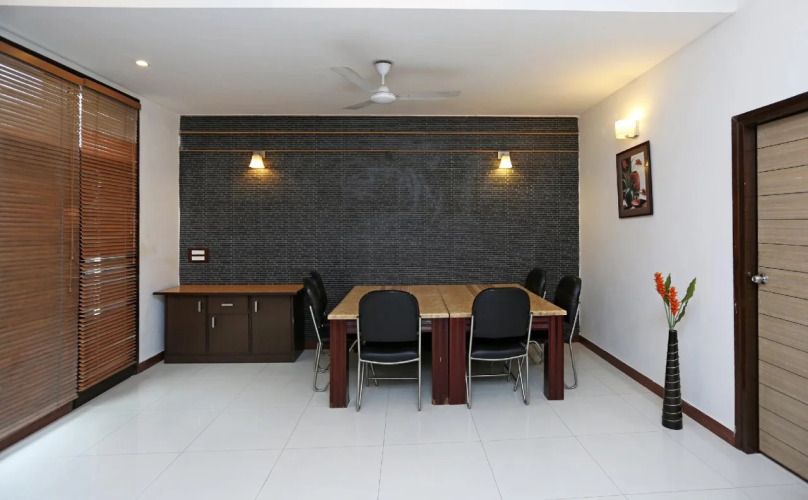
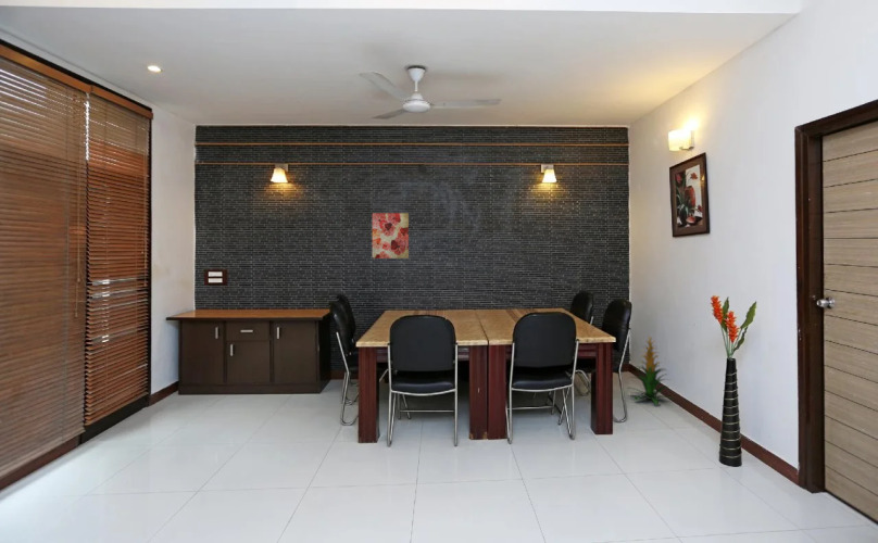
+ wall art (390, 236)
+ indoor plant (650, 367)
